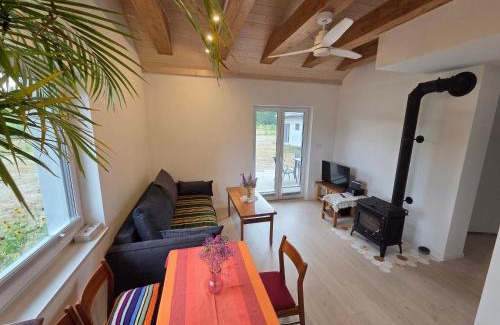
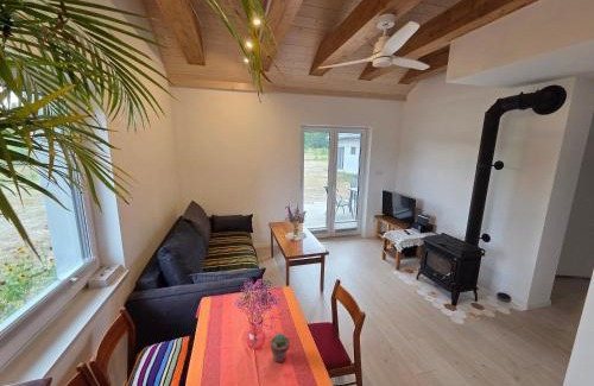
+ potted succulent (279, 346)
